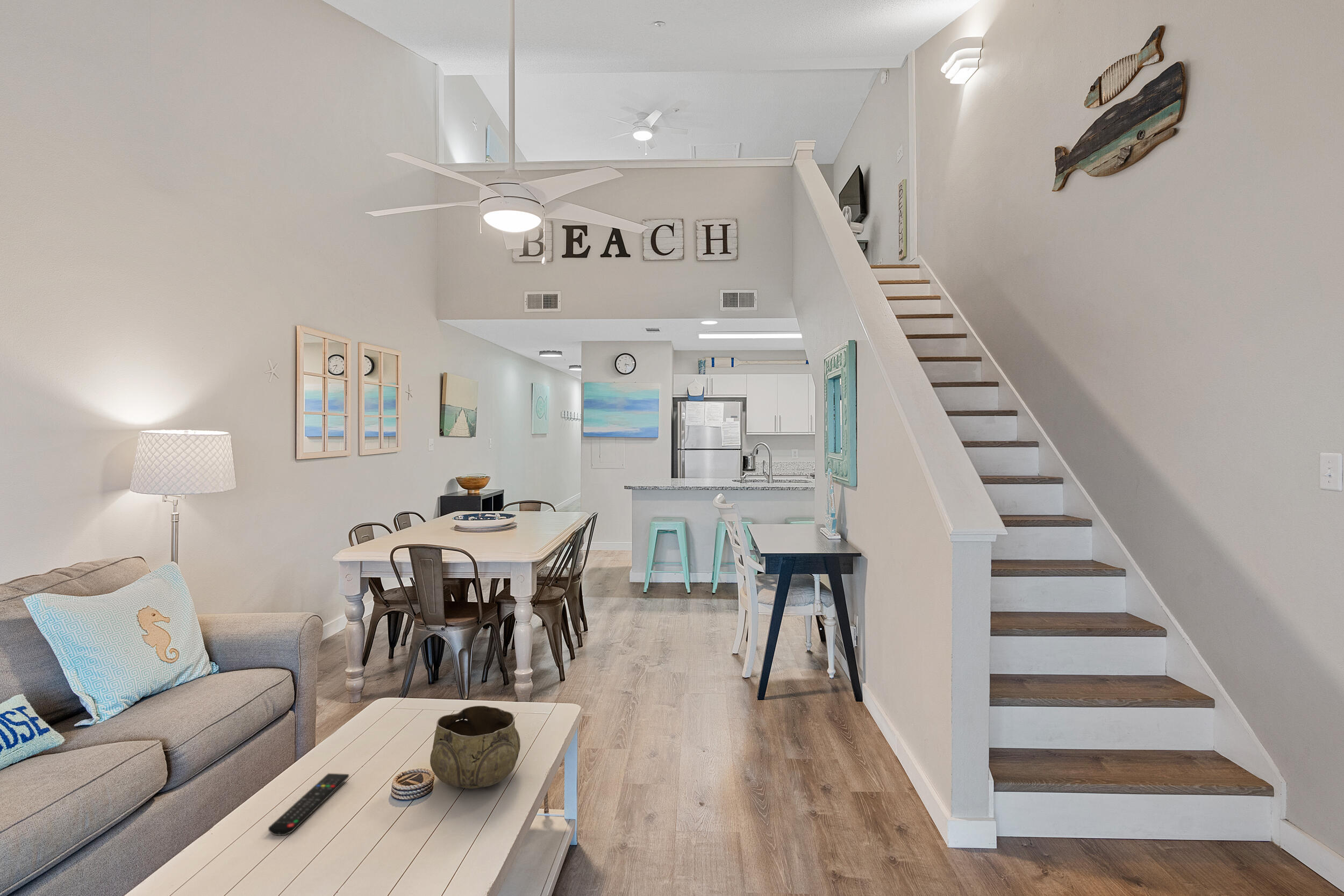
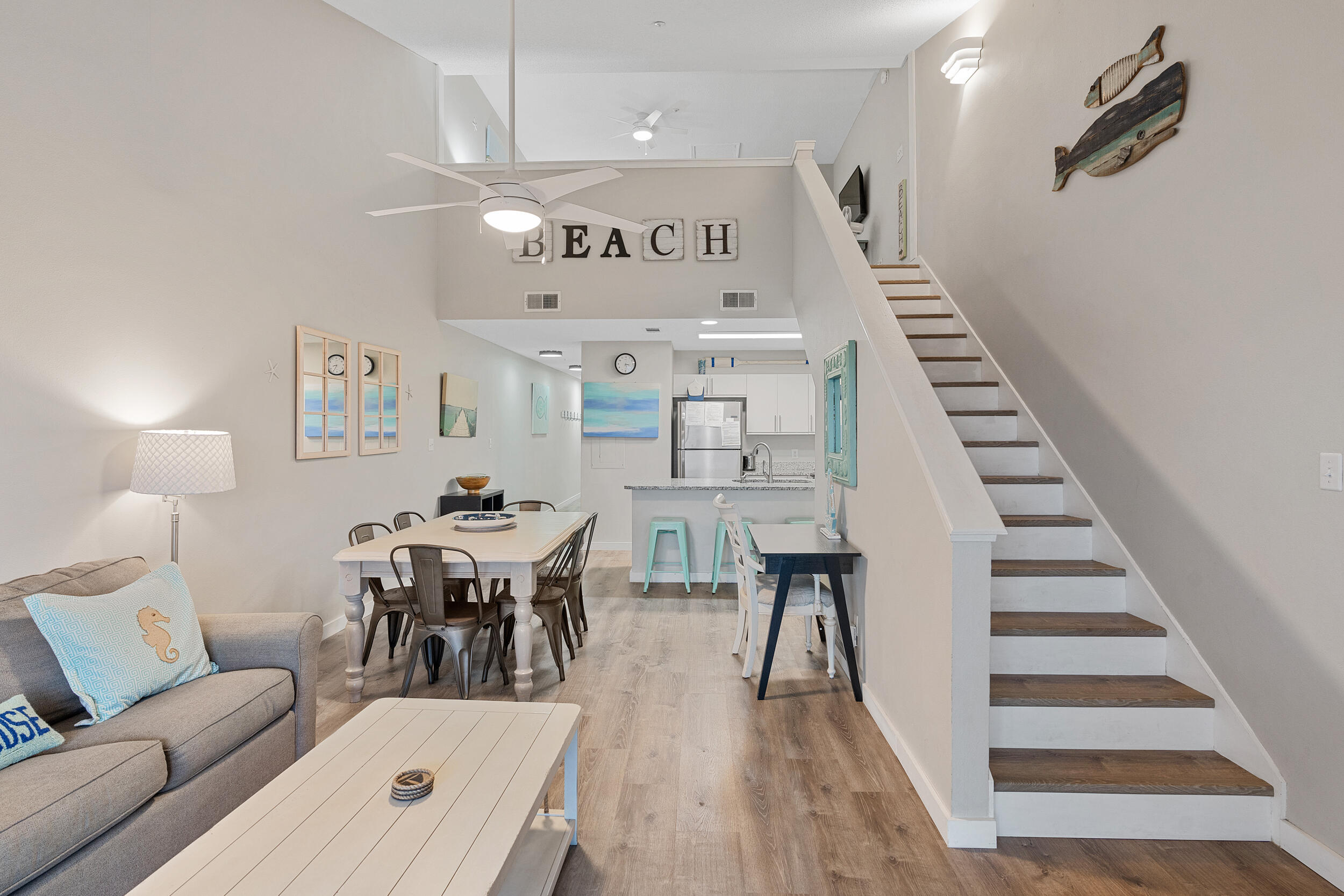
- remote control (311, 802)
- decorative bowl (477, 749)
